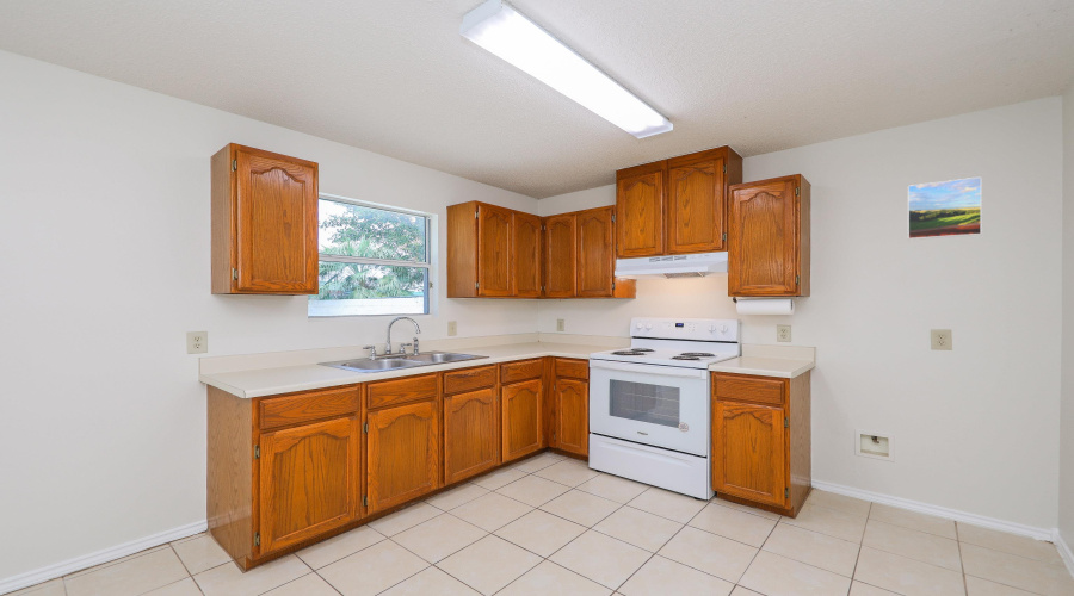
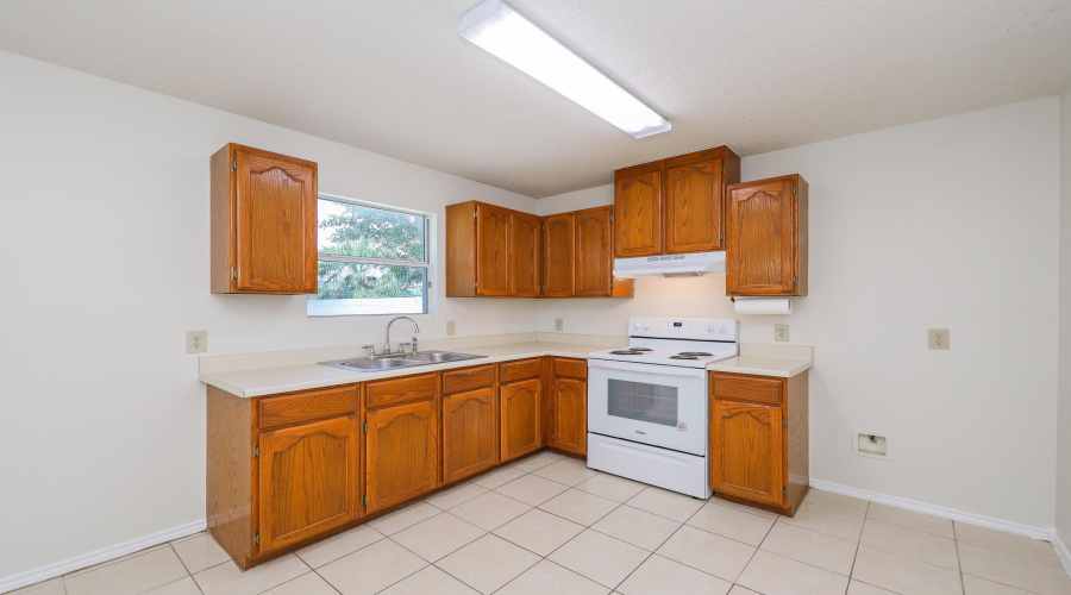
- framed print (943, 209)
